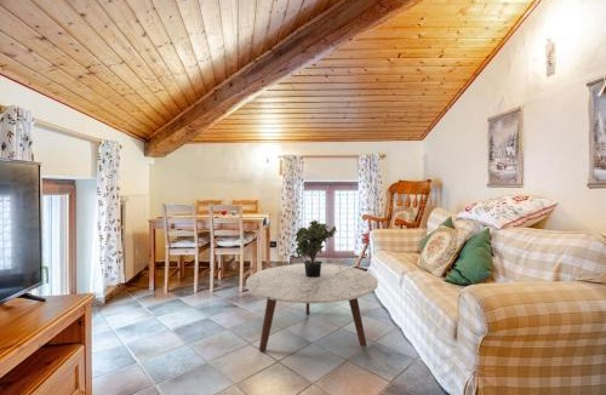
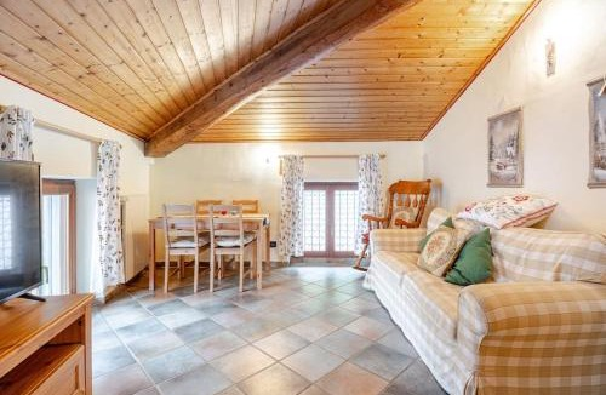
- potted plant (315, 247)
- coffee table (308, 305)
